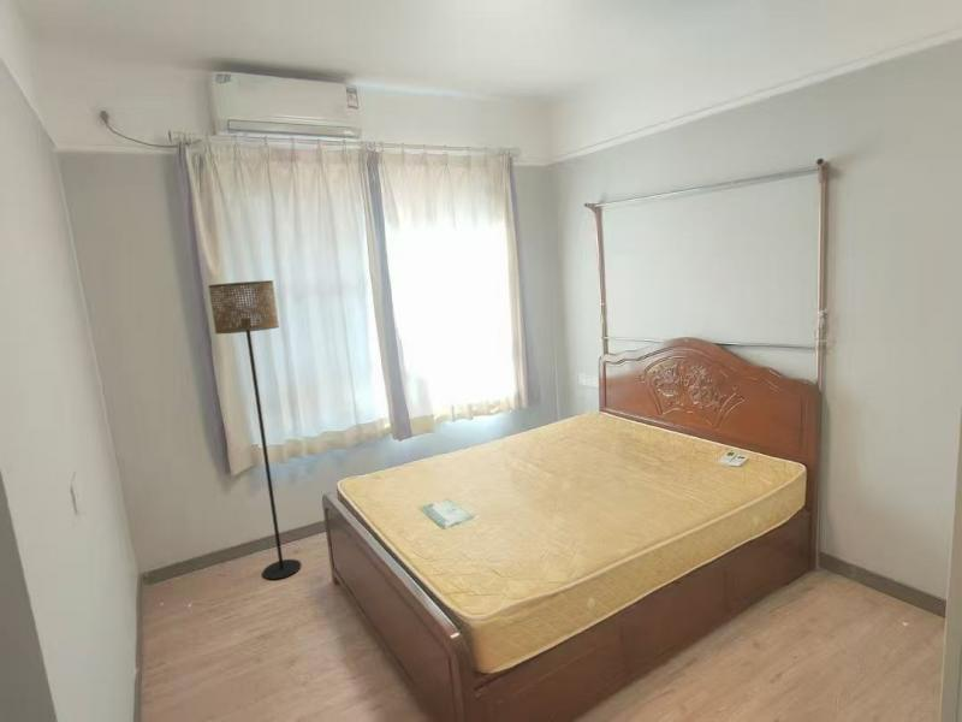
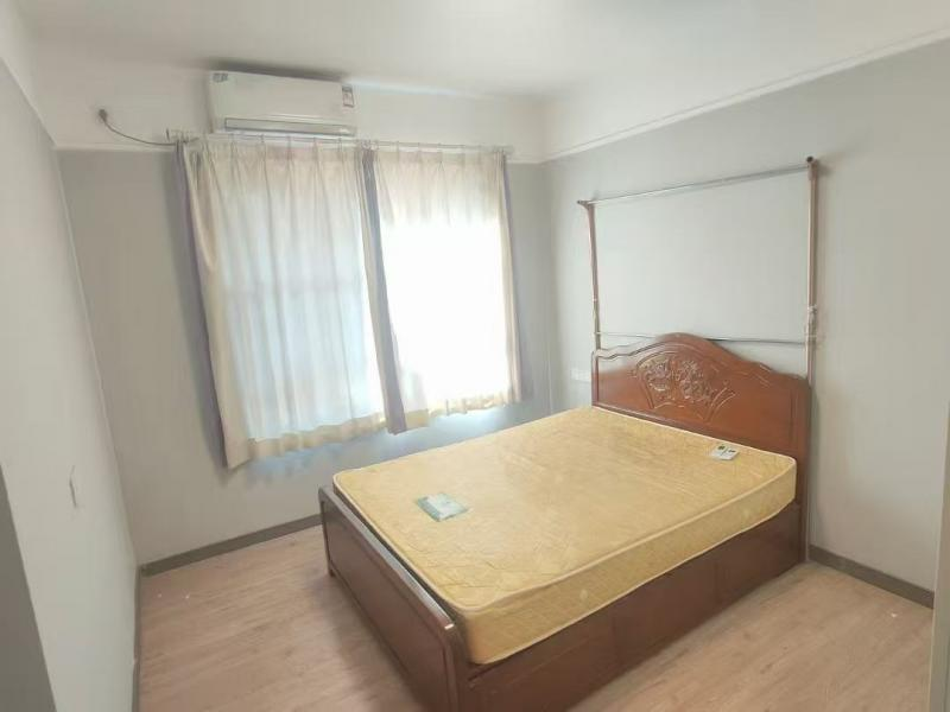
- floor lamp (262, 431)
